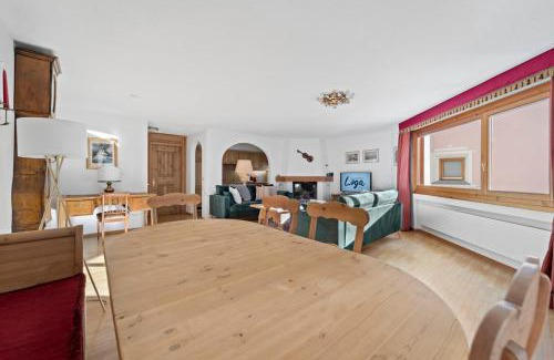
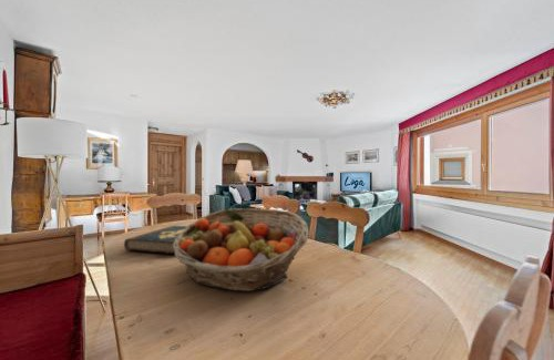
+ book (174, 237)
+ fruit basket (240, 241)
